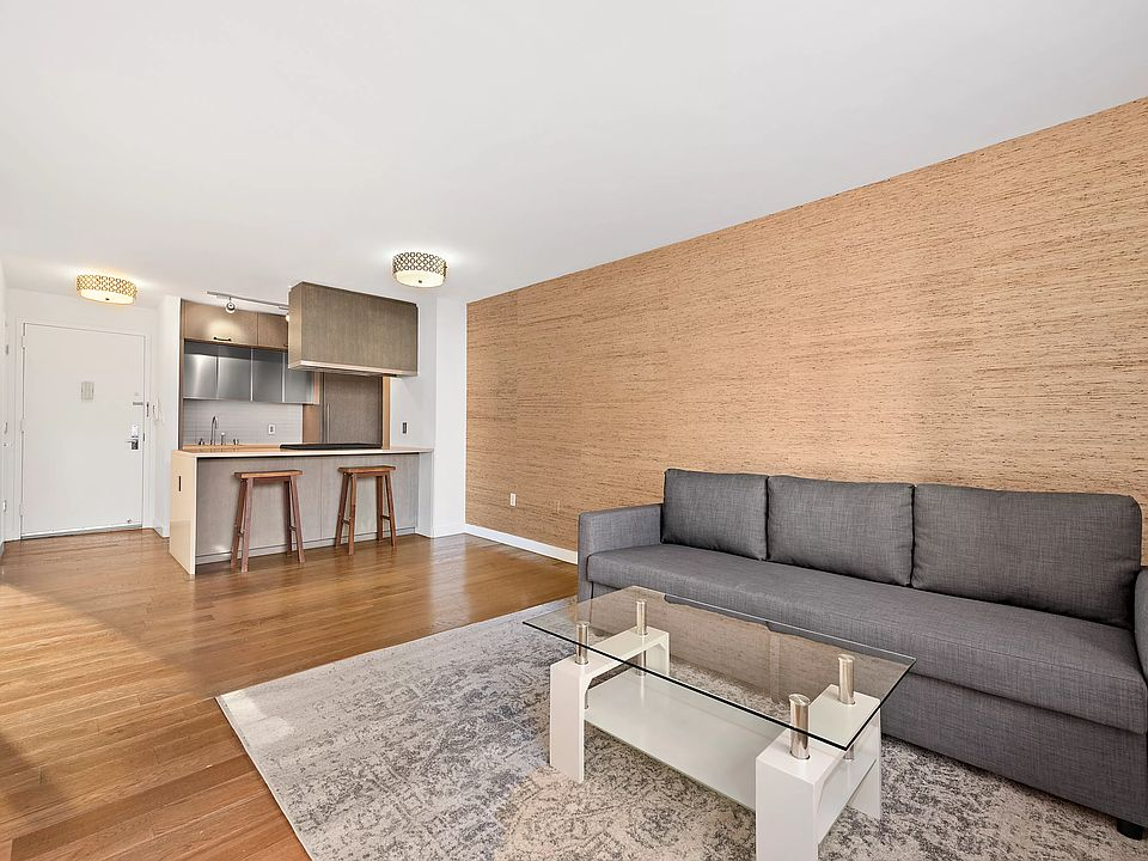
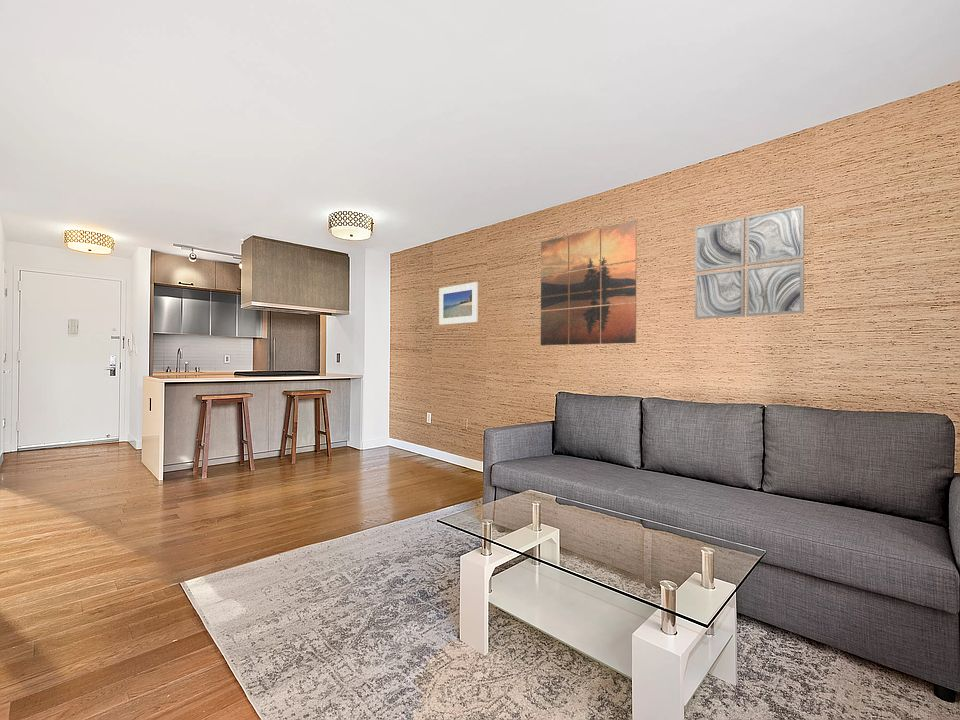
+ wall art (746, 268)
+ wall art (584, 288)
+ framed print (457, 304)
